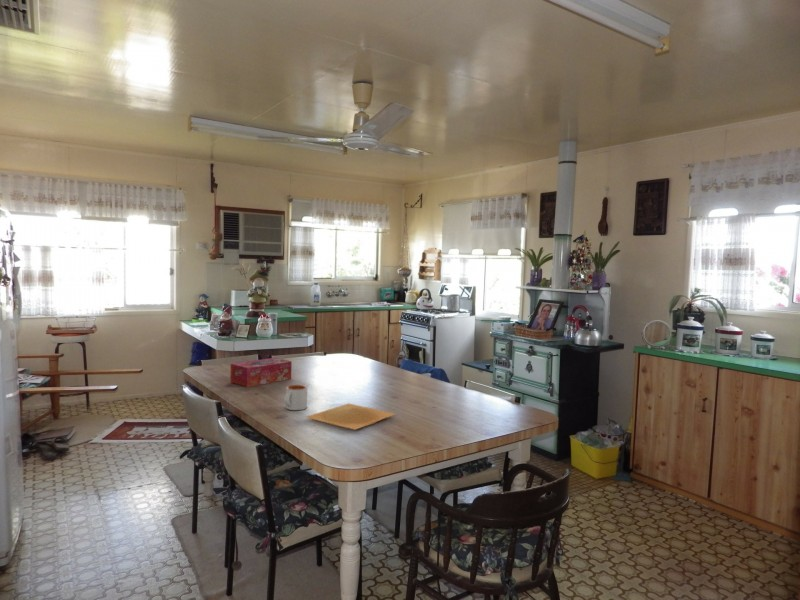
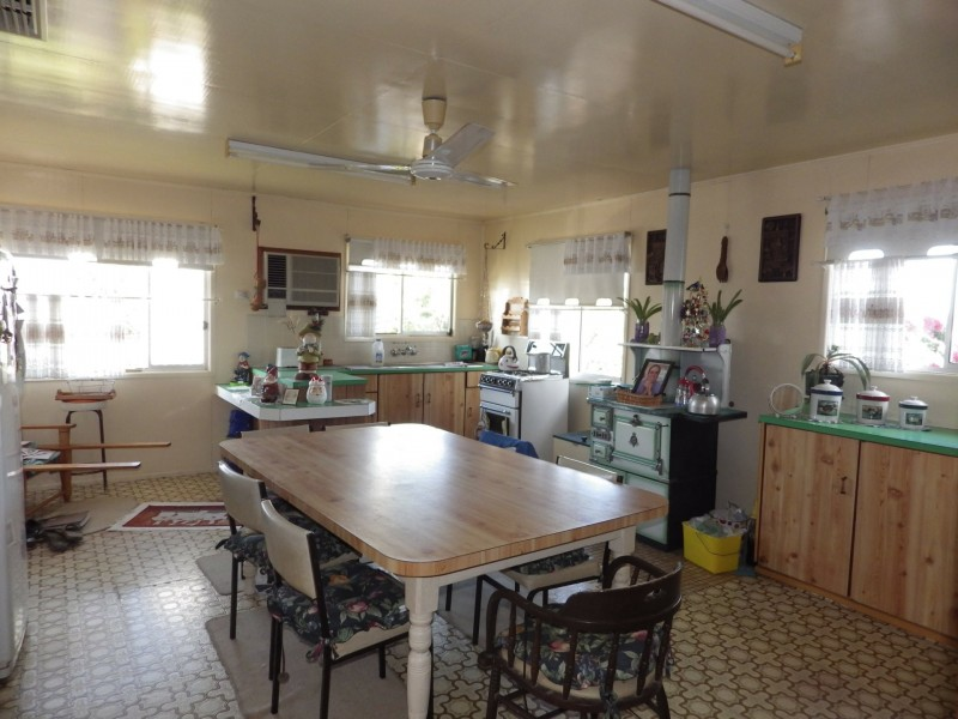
- mug (294, 398)
- plate (351, 414)
- tissue box (261, 371)
